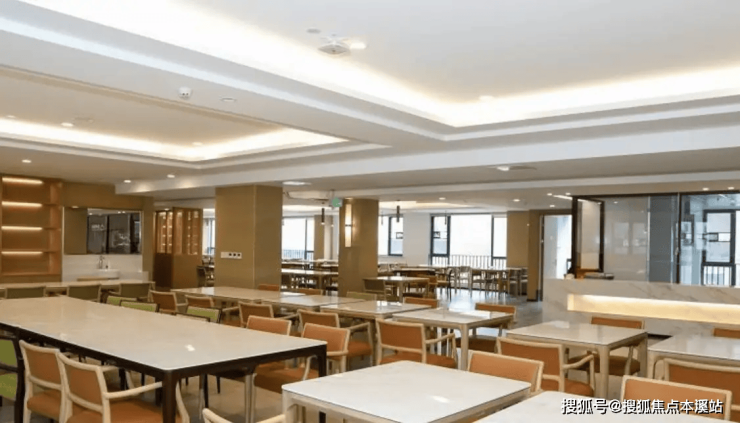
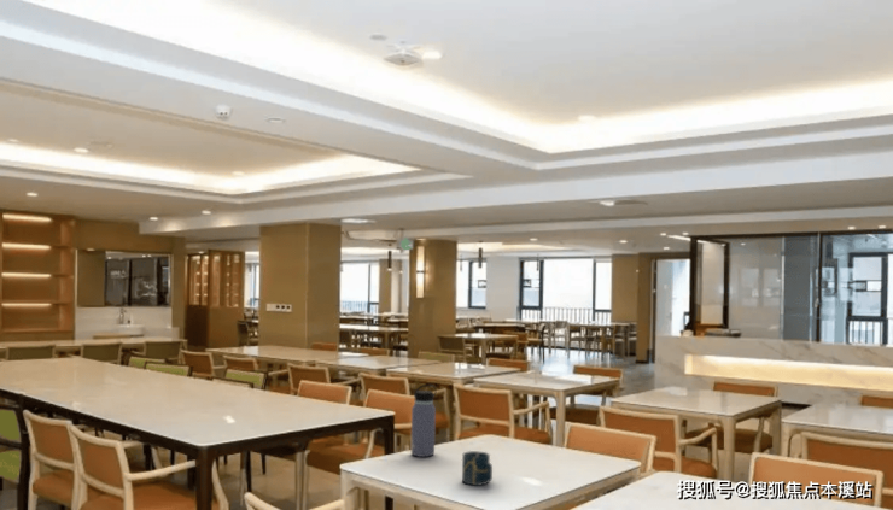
+ cup (478, 469)
+ water bottle (424, 418)
